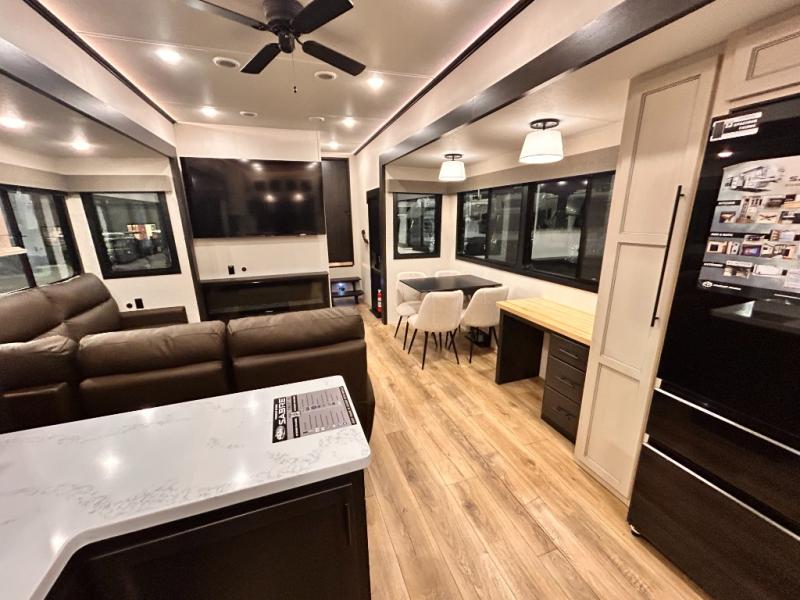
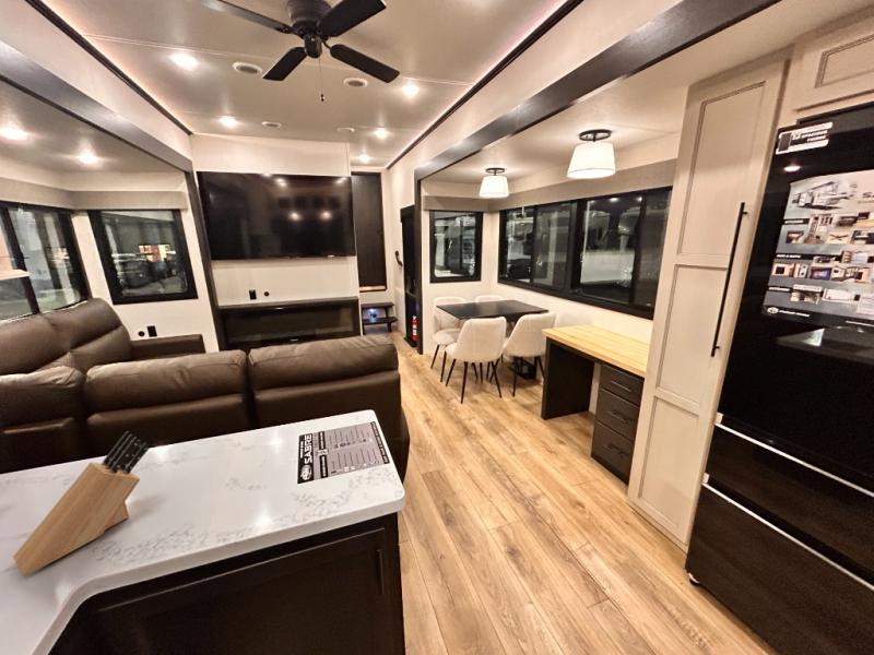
+ knife block (86, 491)
